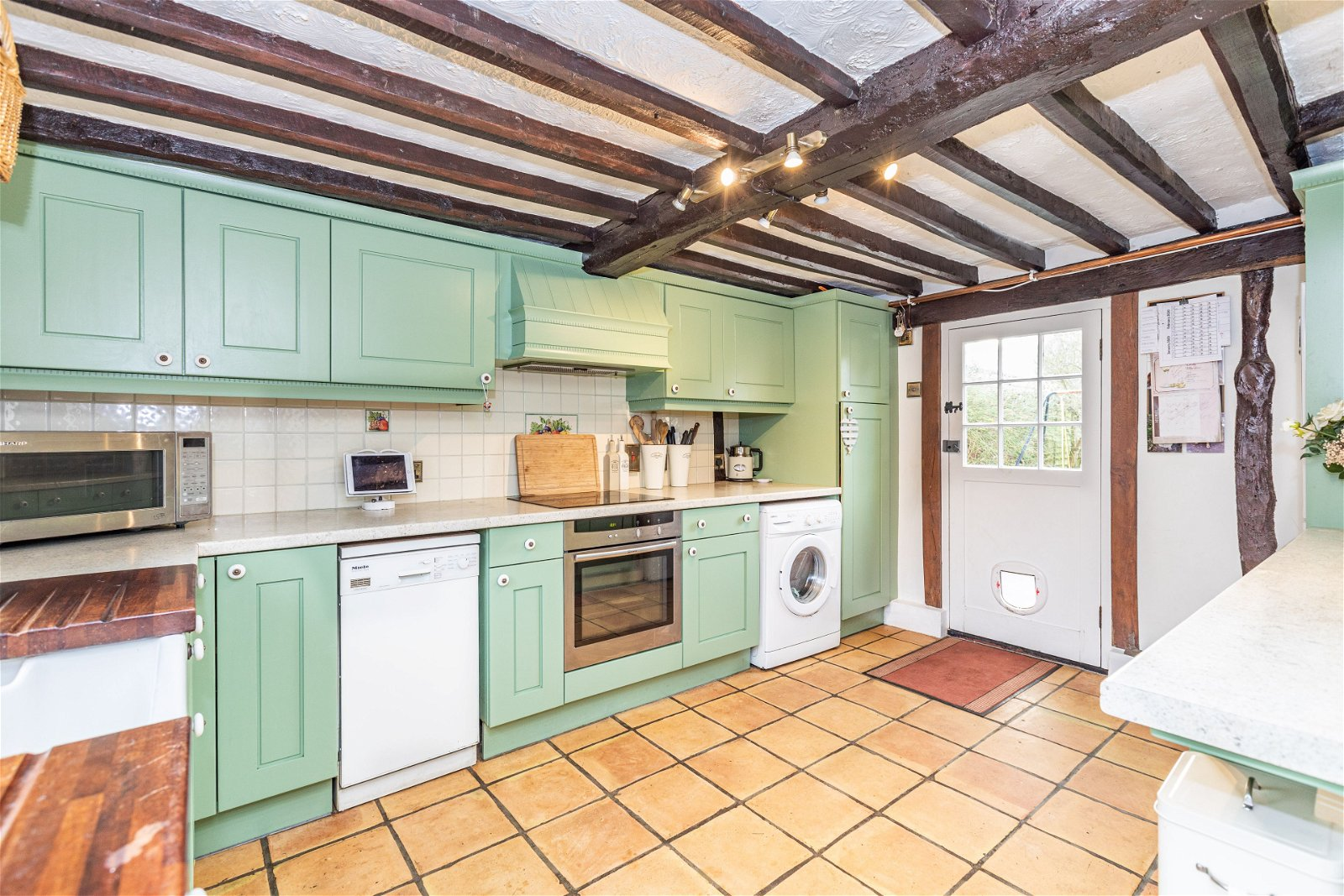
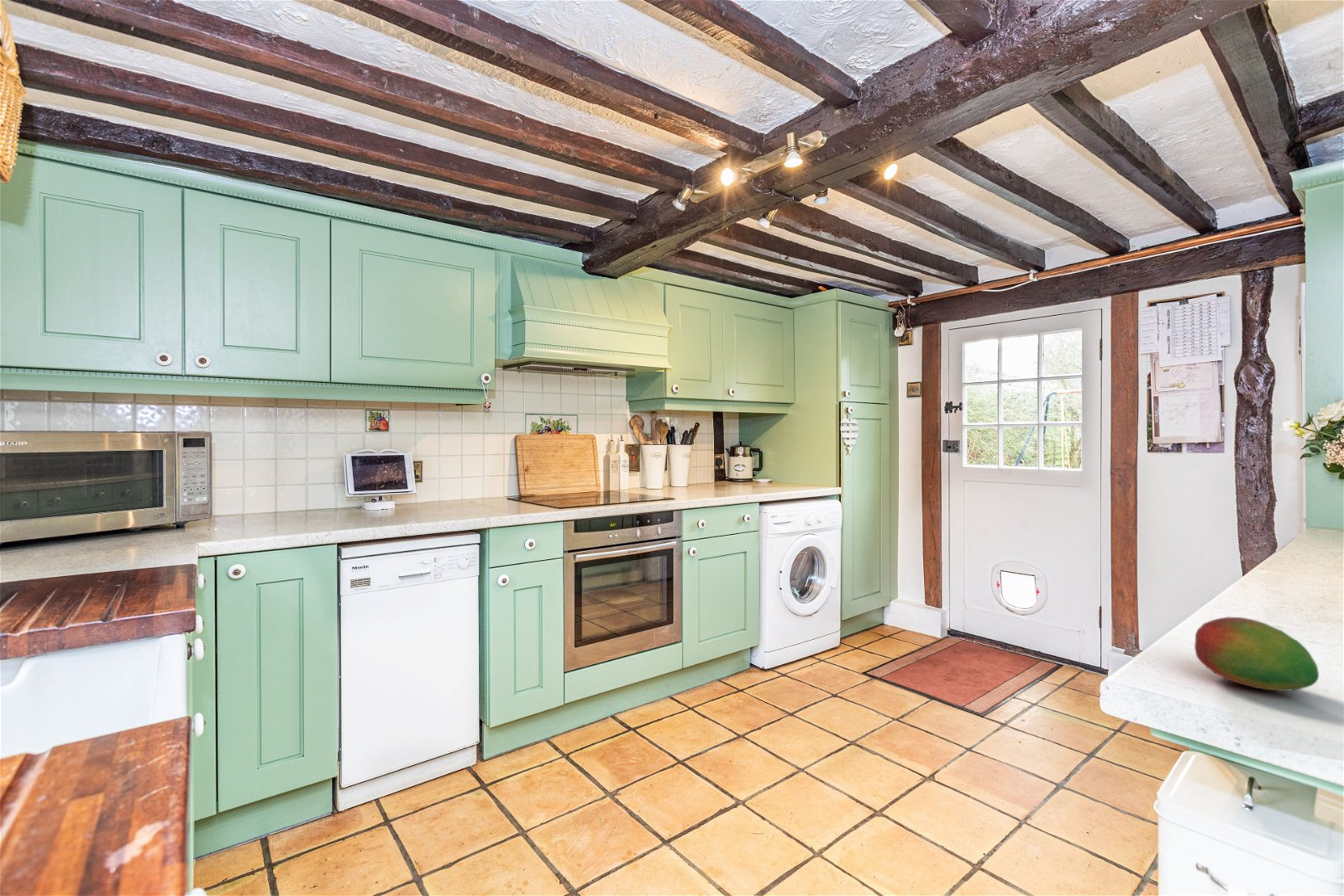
+ fruit (1253, 652)
